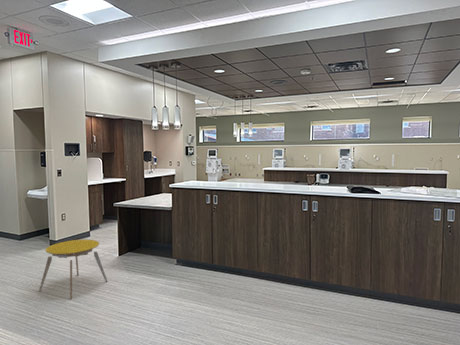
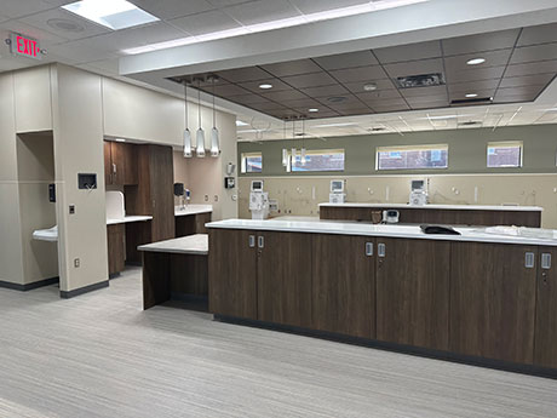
- stool (71, 266)
